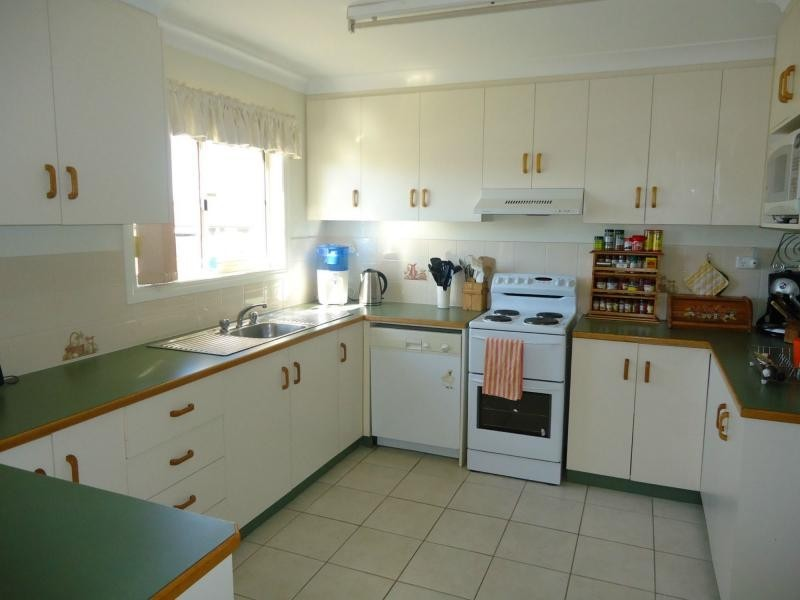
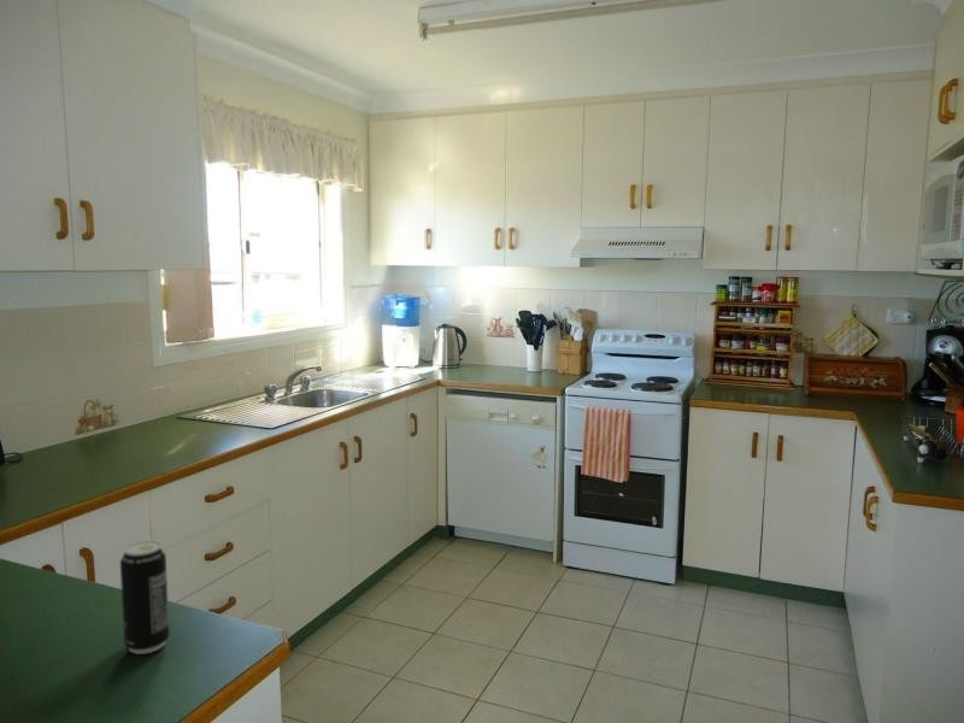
+ beverage can (145, 596)
